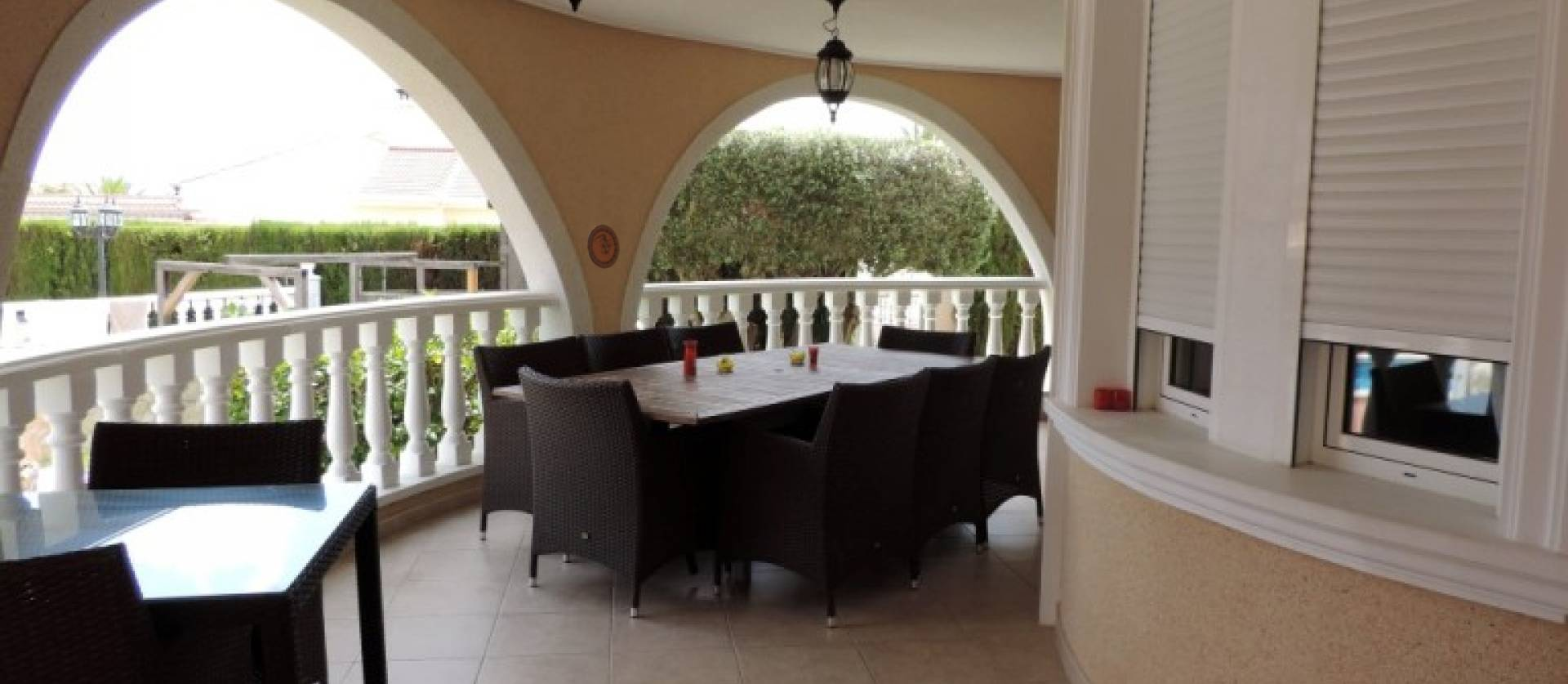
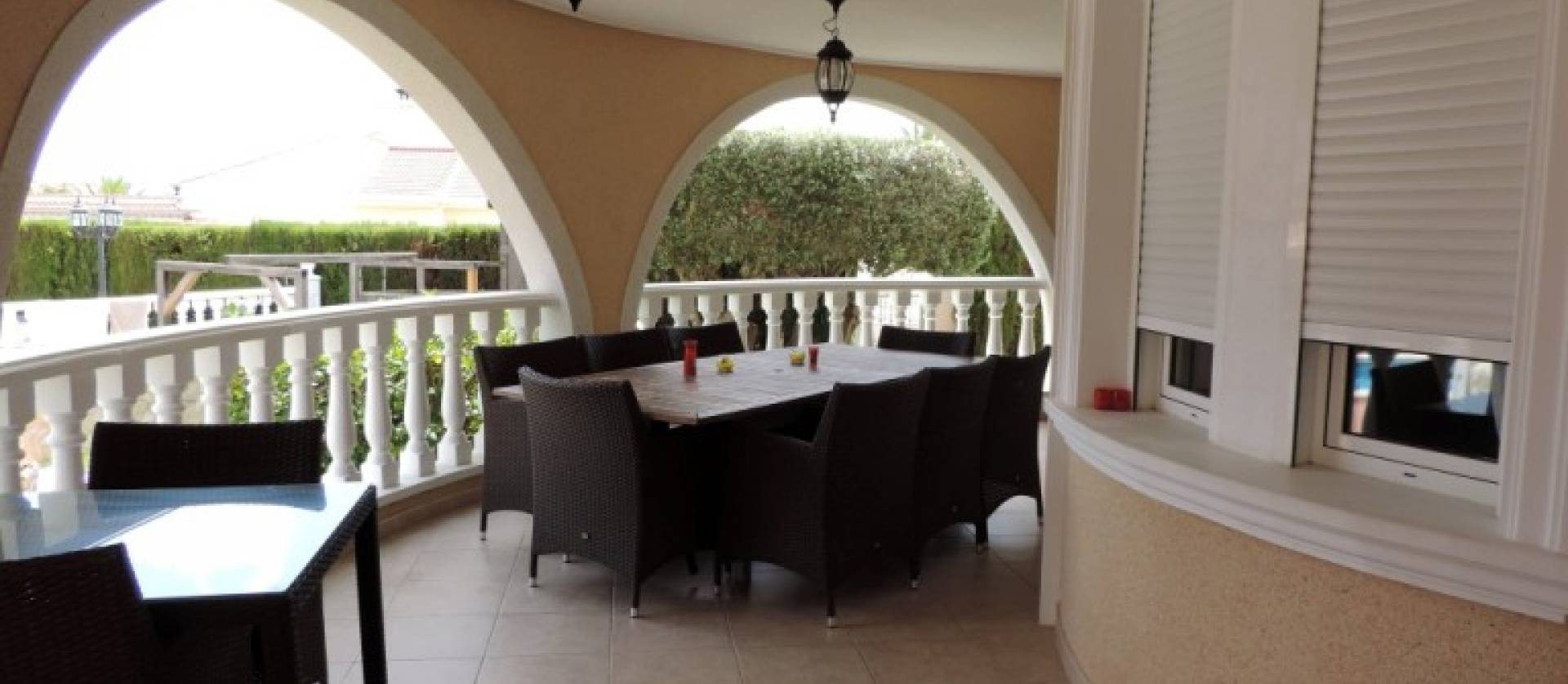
- decorative plate (603, 246)
